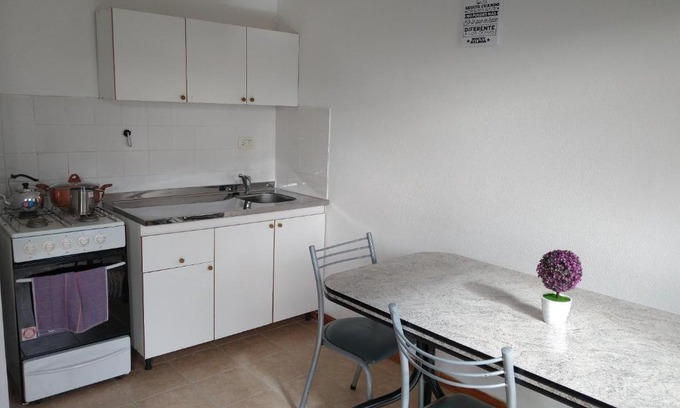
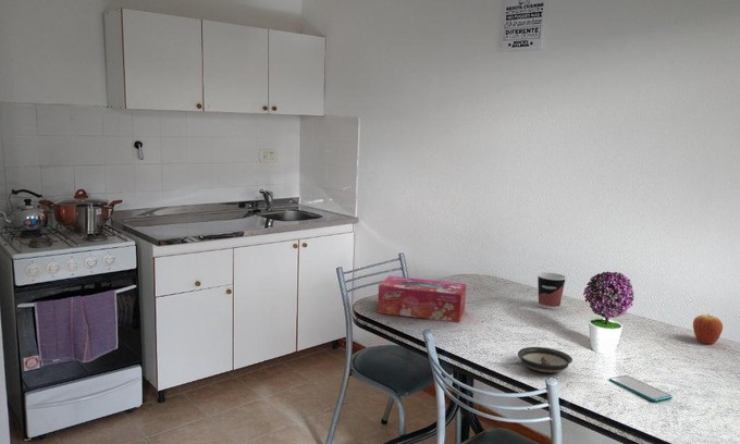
+ tissue box (422, 297)
+ saucer (544, 361)
+ fruit (707, 328)
+ smartphone (639, 387)
+ cup (550, 291)
